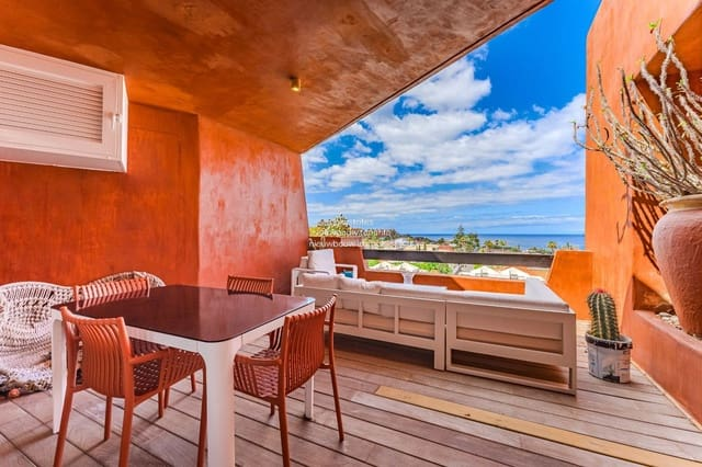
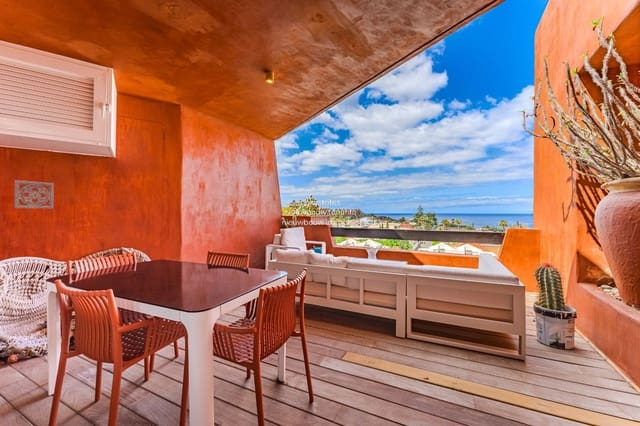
+ wall ornament (34, 195)
